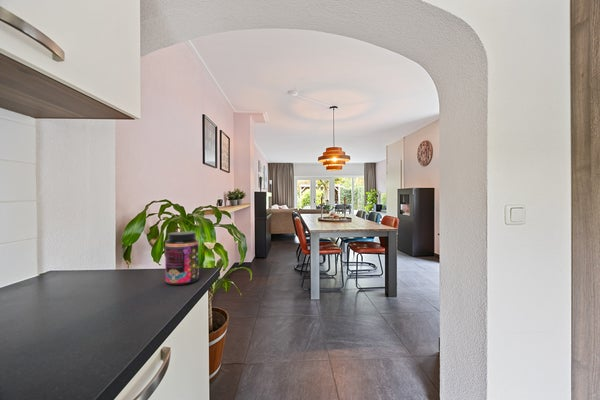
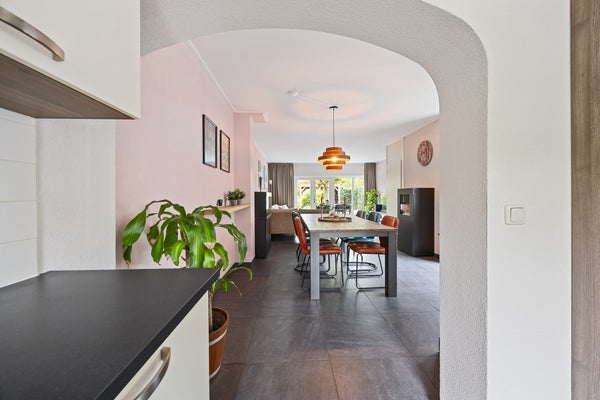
- jar (182, 256)
